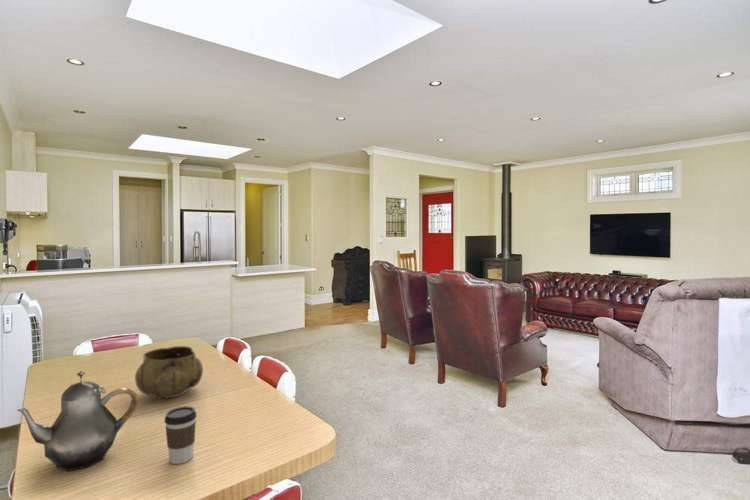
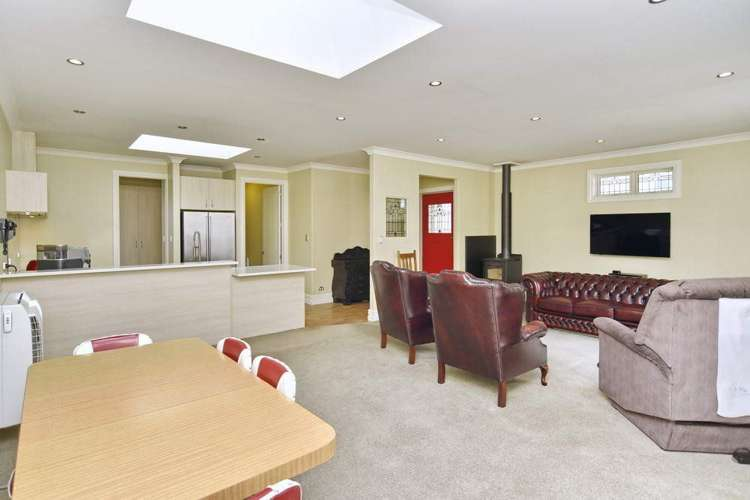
- coffee cup (181, 434)
- decorative bowl (170, 373)
- teapot (82, 415)
